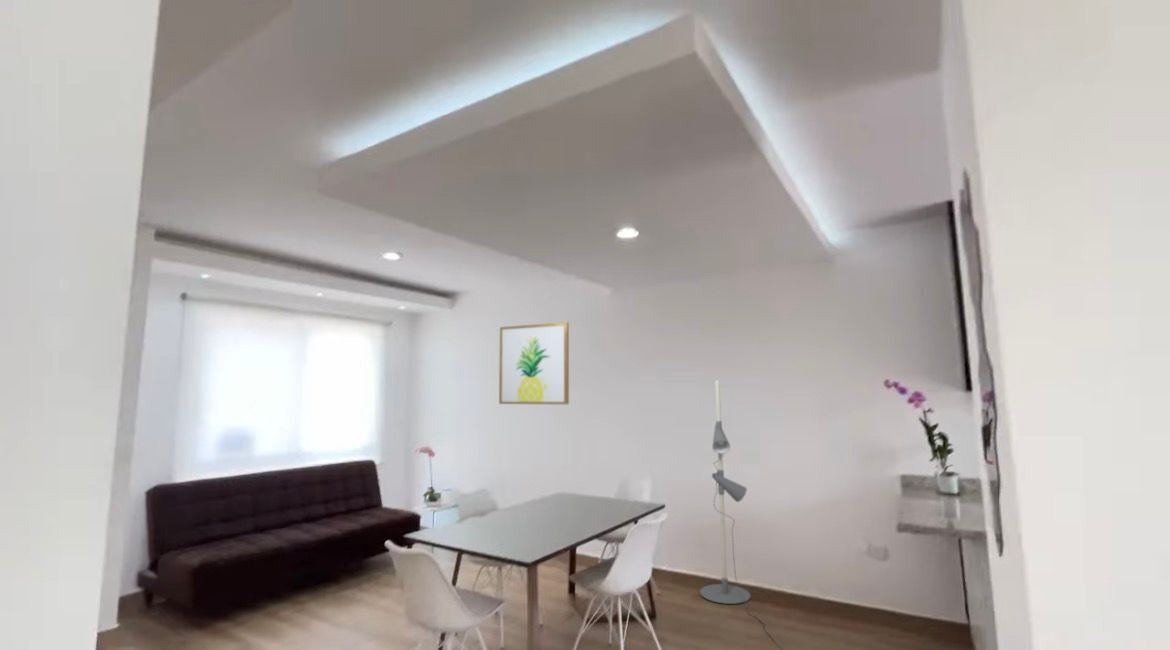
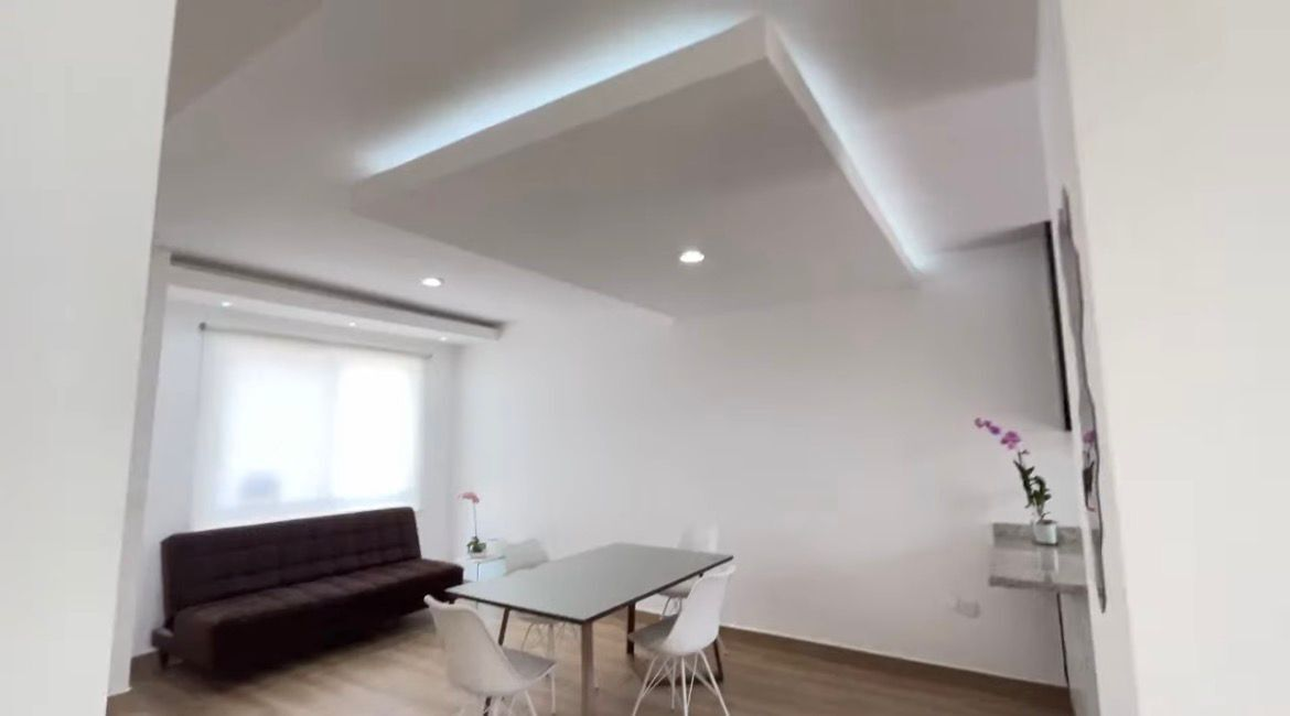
- floor lamp (738, 493)
- wall art (533, 364)
